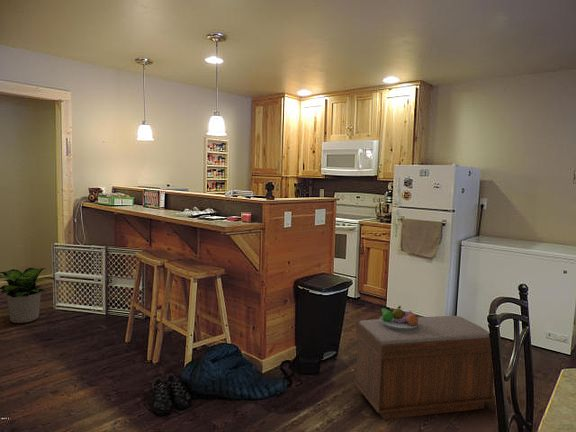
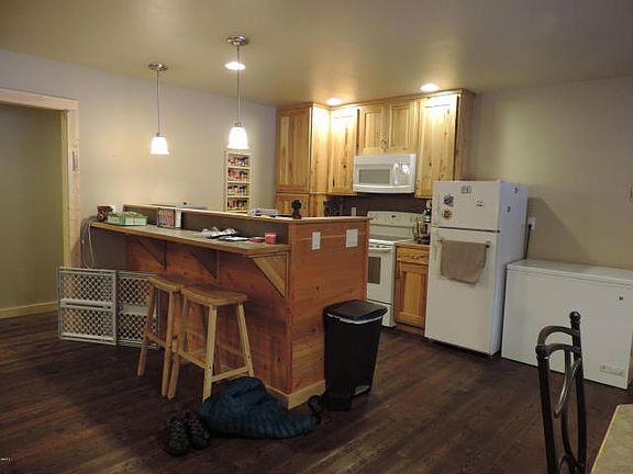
- bench (422, 362)
- fruit bowl (398, 316)
- potted plant (26, 295)
